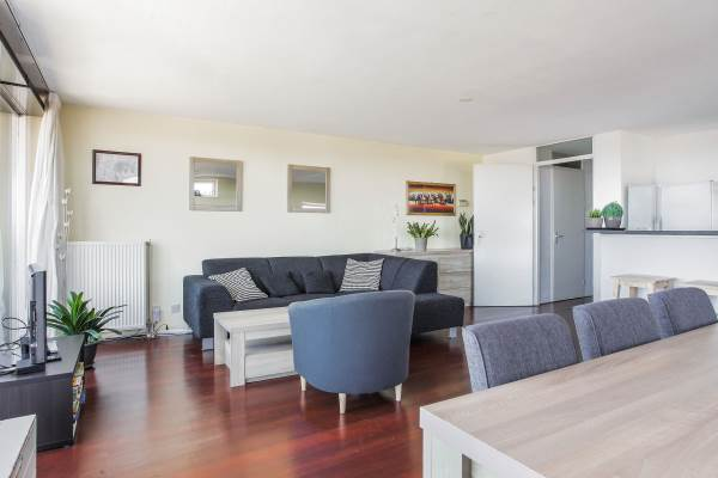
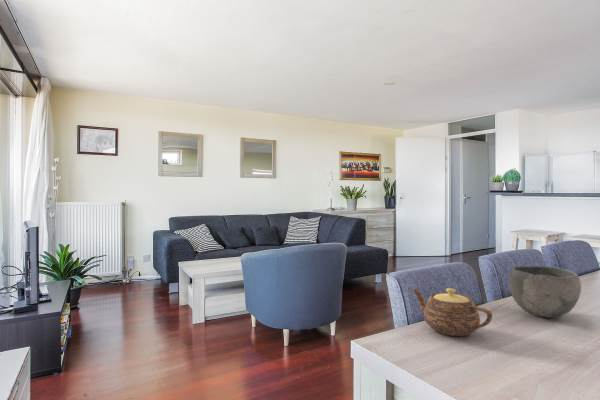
+ teapot (448, 308)
+ bowl (543, 292)
